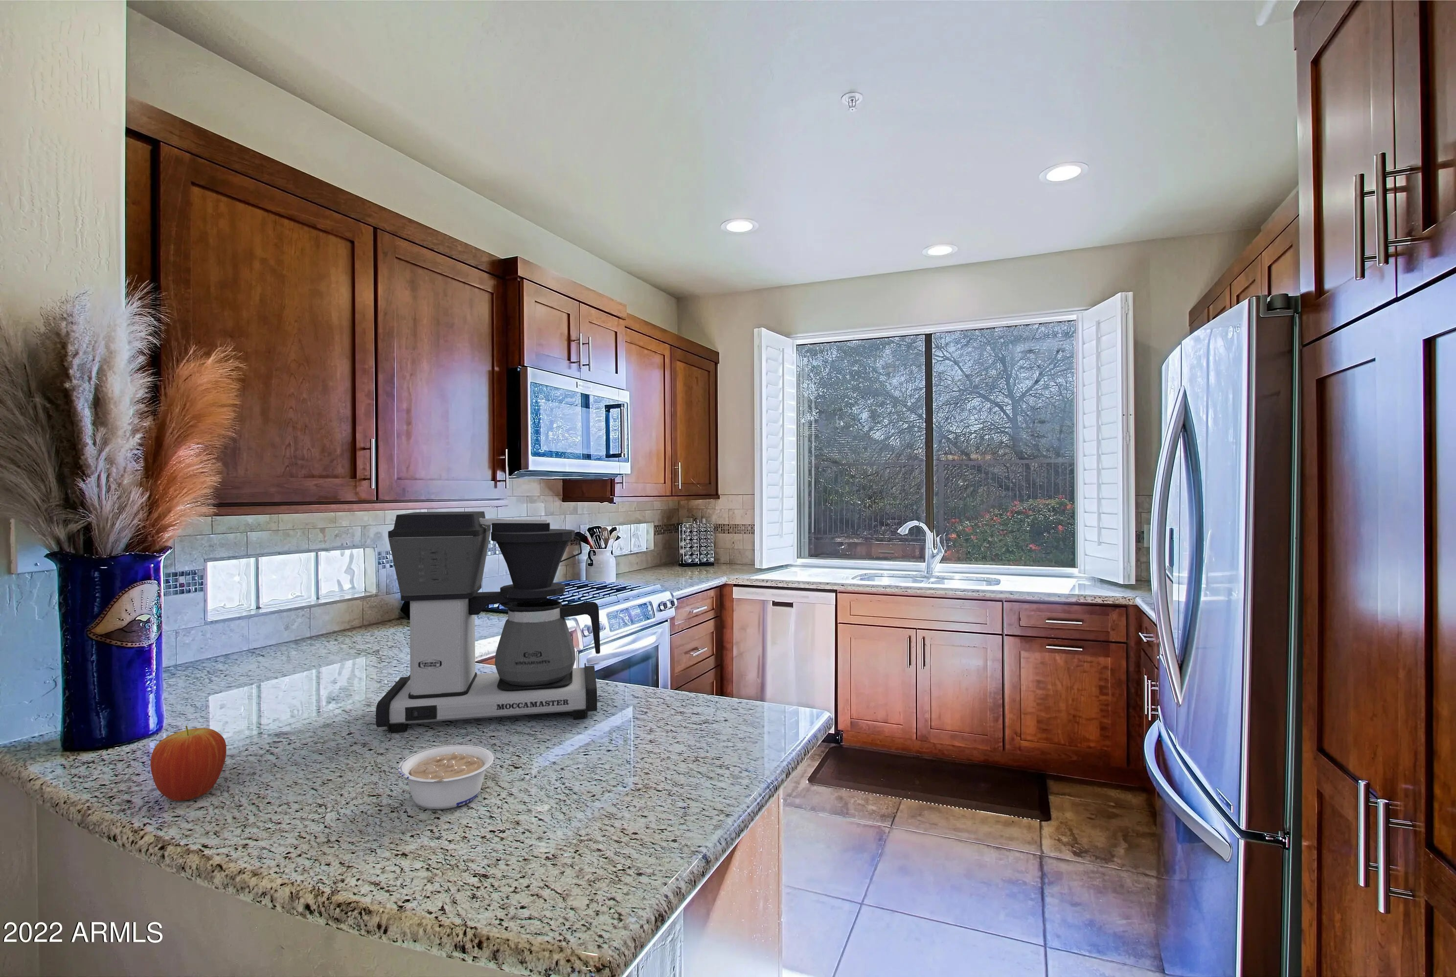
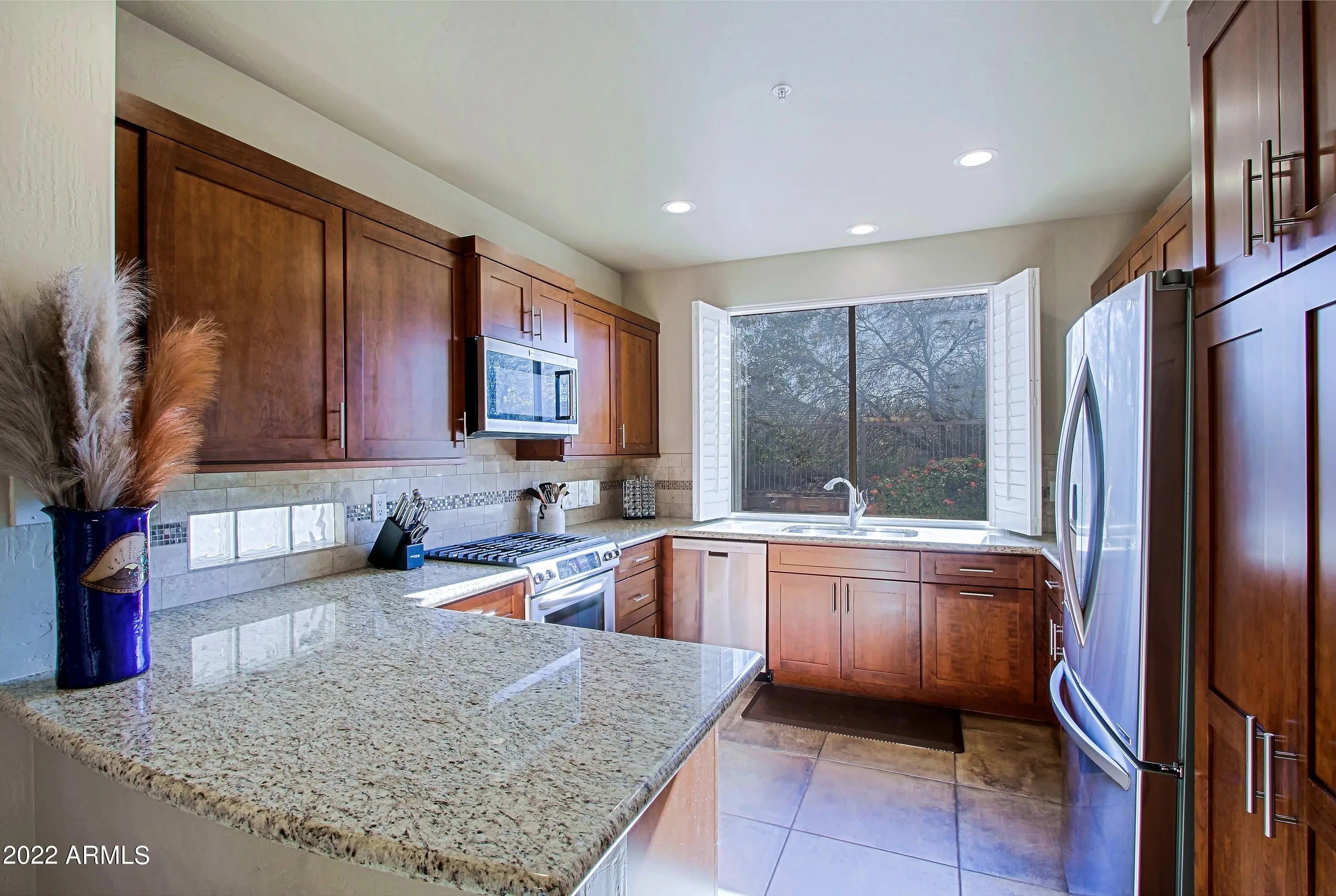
- legume (449, 776)
- coffee maker (502, 606)
- fruit (190, 760)
